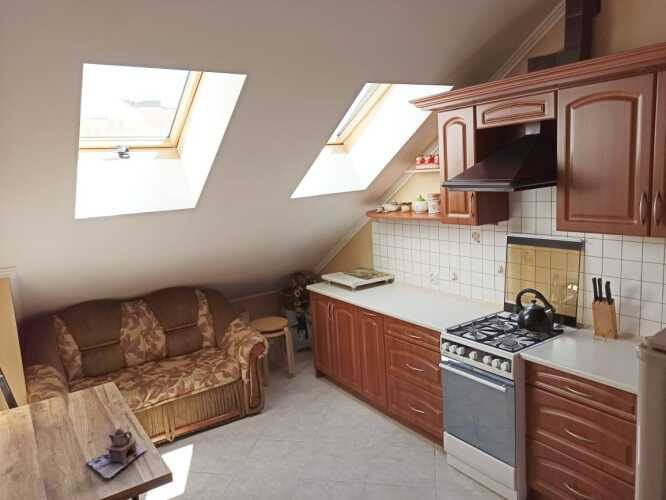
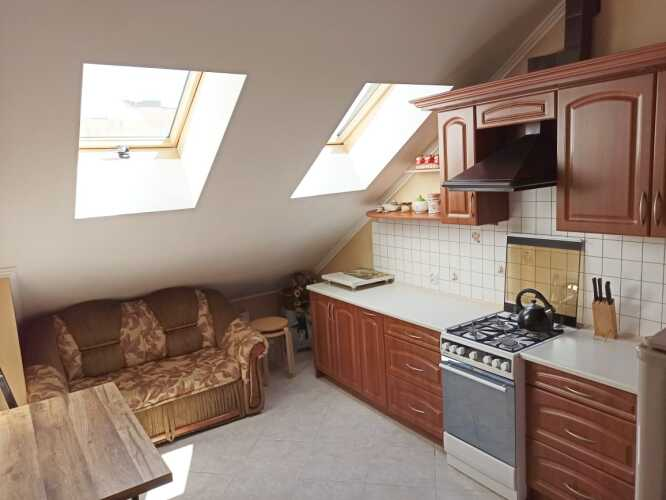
- teapot (119, 444)
